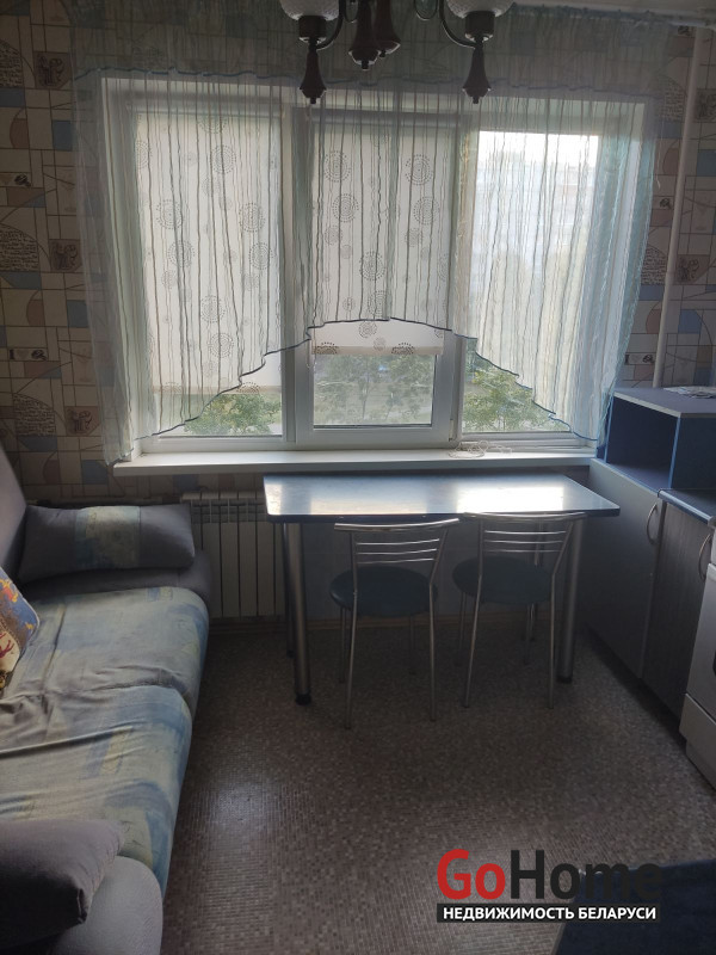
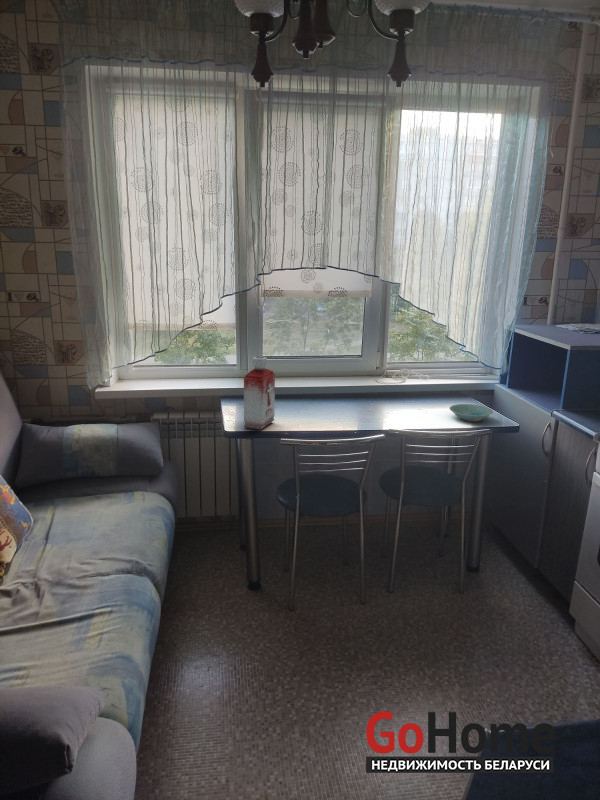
+ bowl (470, 414)
+ bottle (259, 391)
